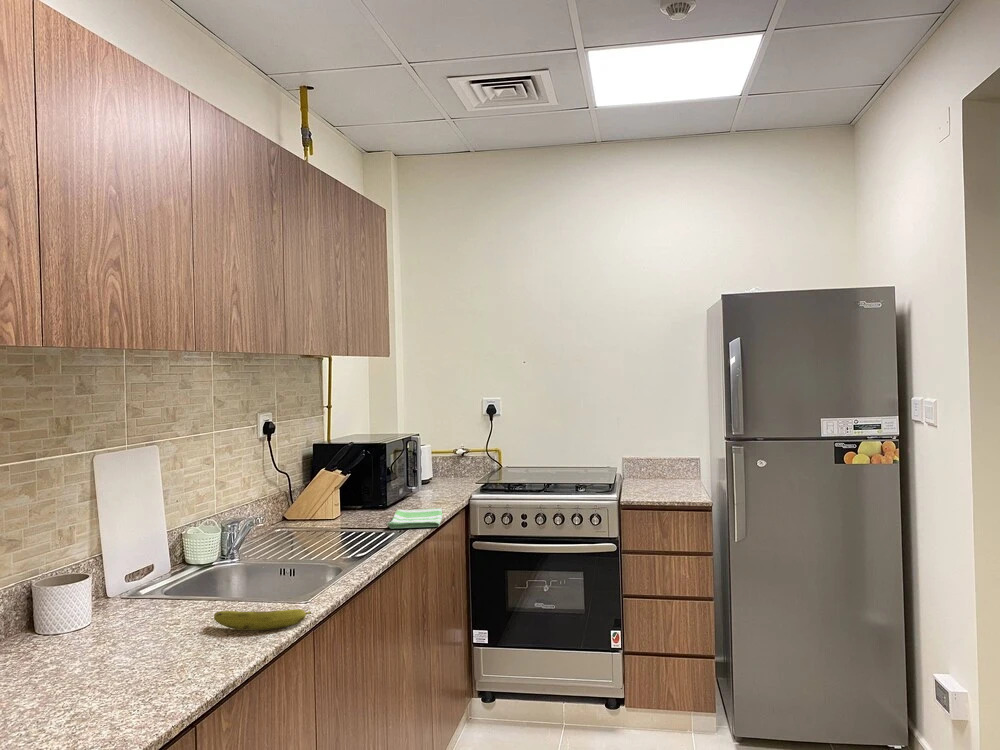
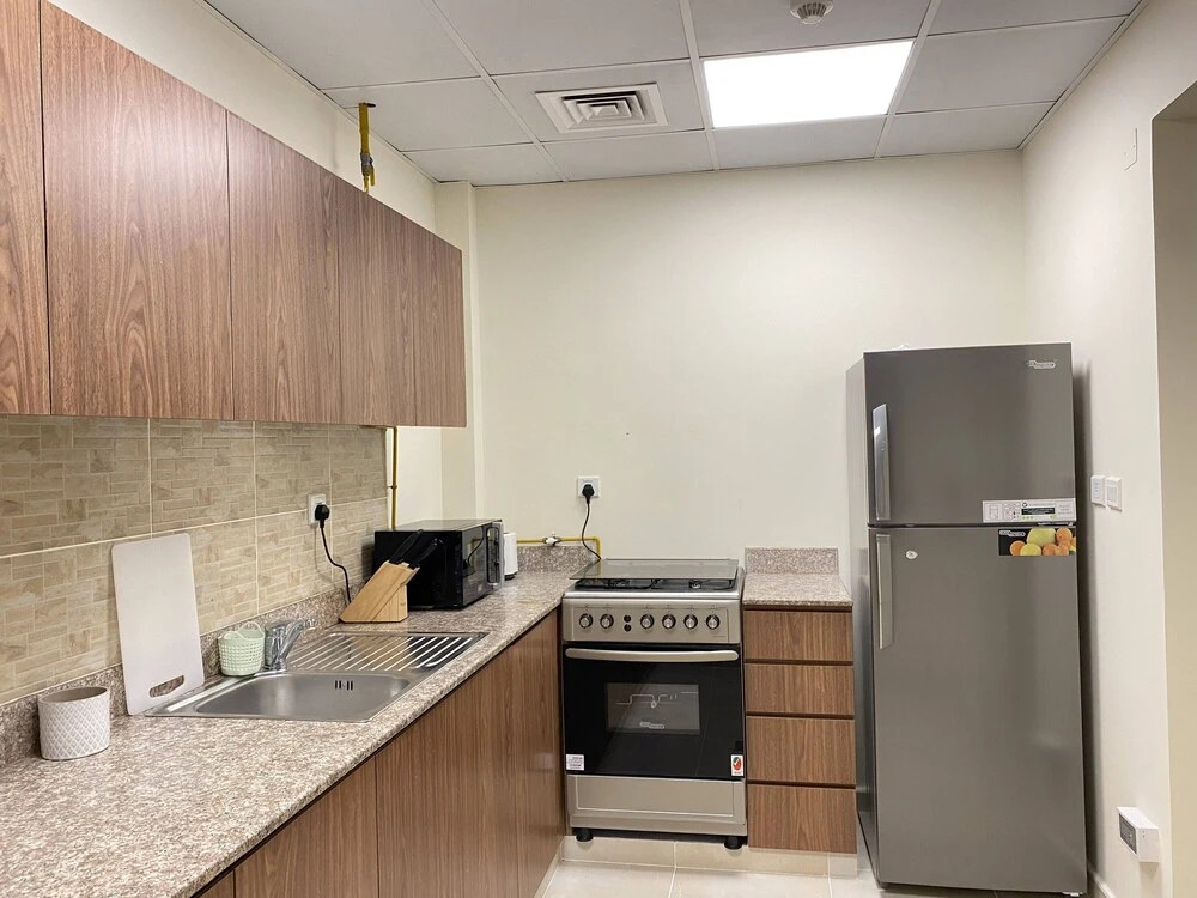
- dish towel (416, 517)
- fruit (258, 615)
